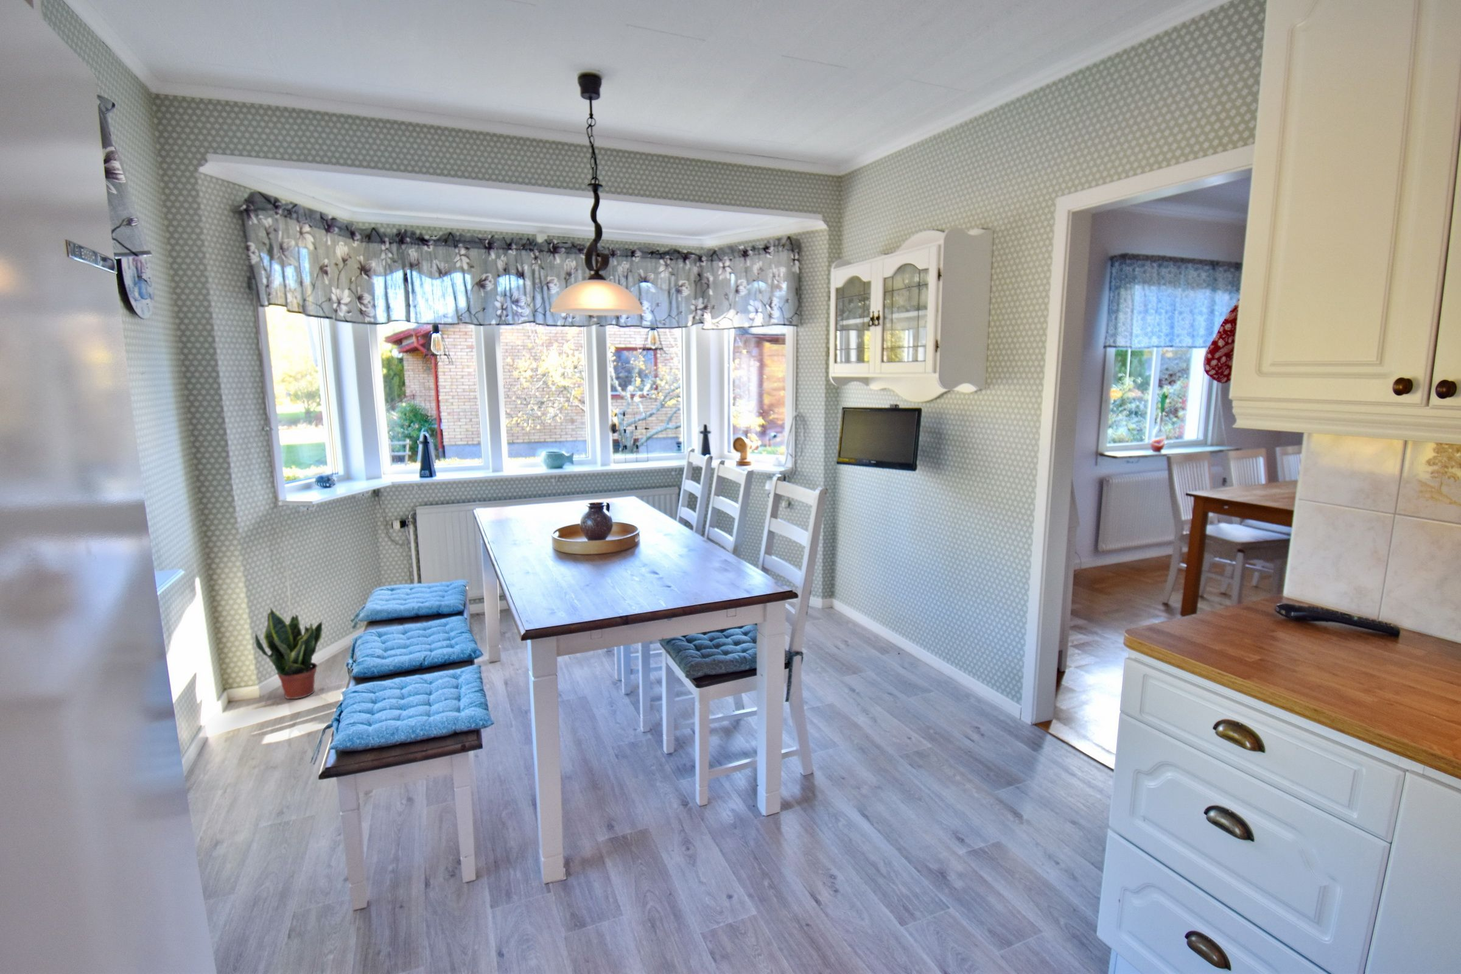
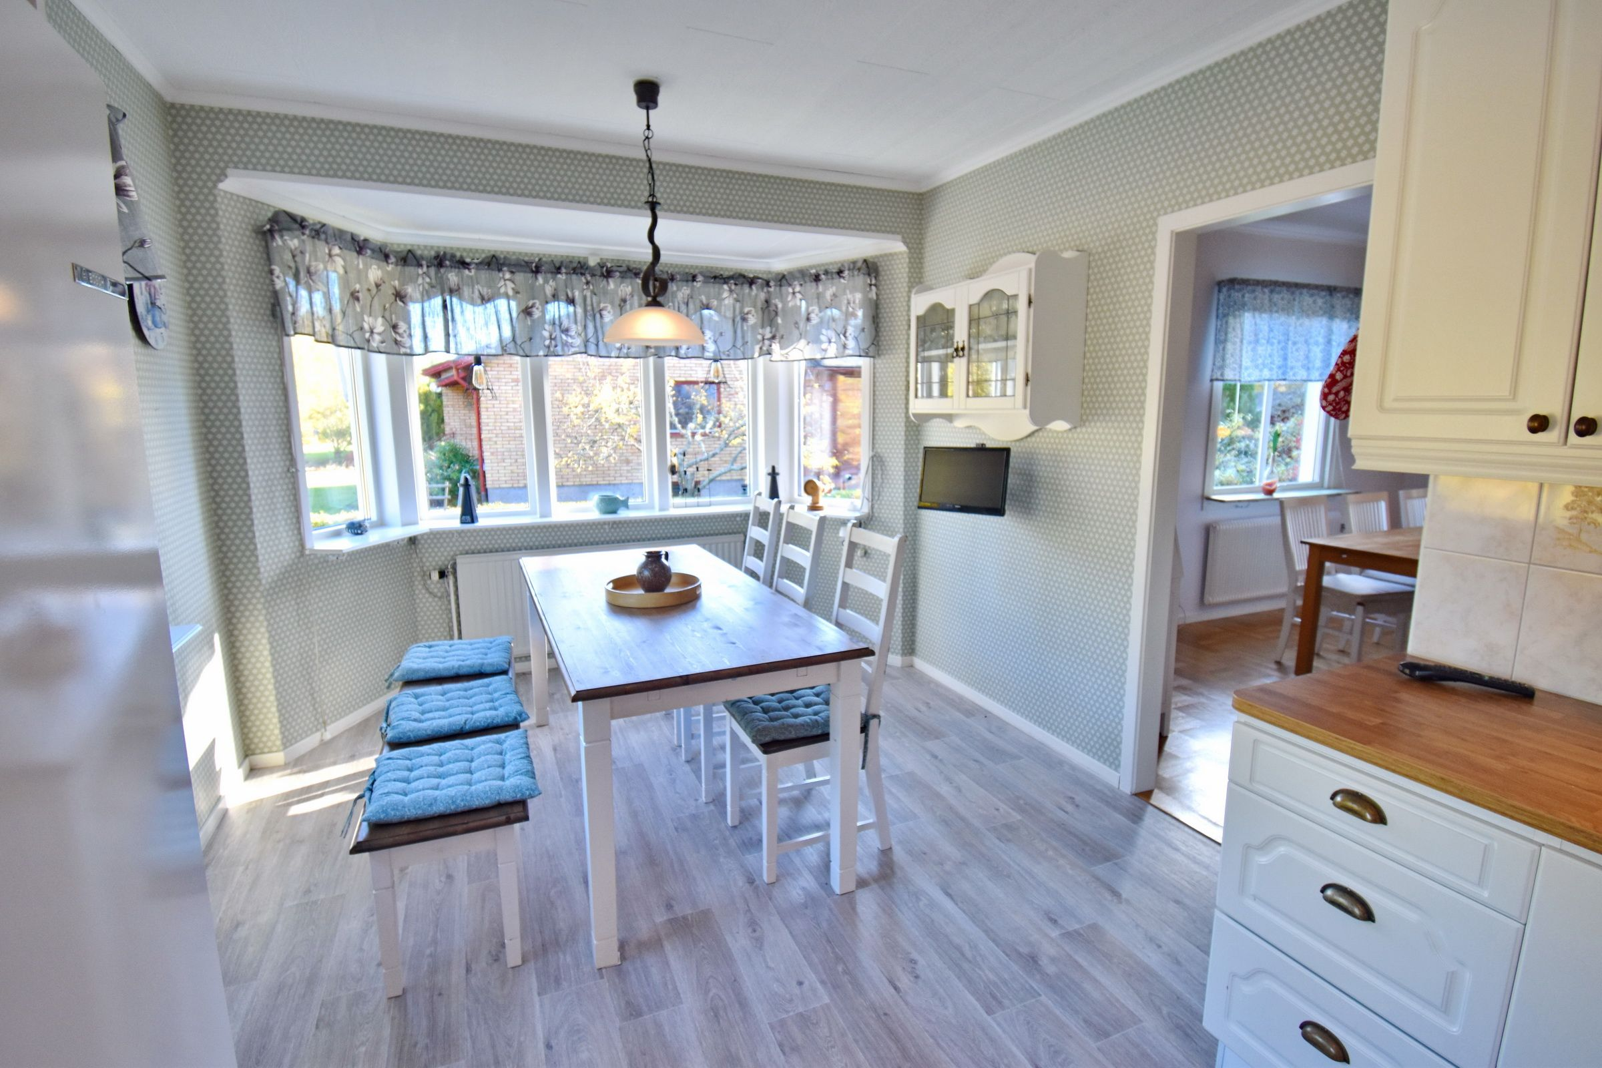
- potted plant (300, 647)
